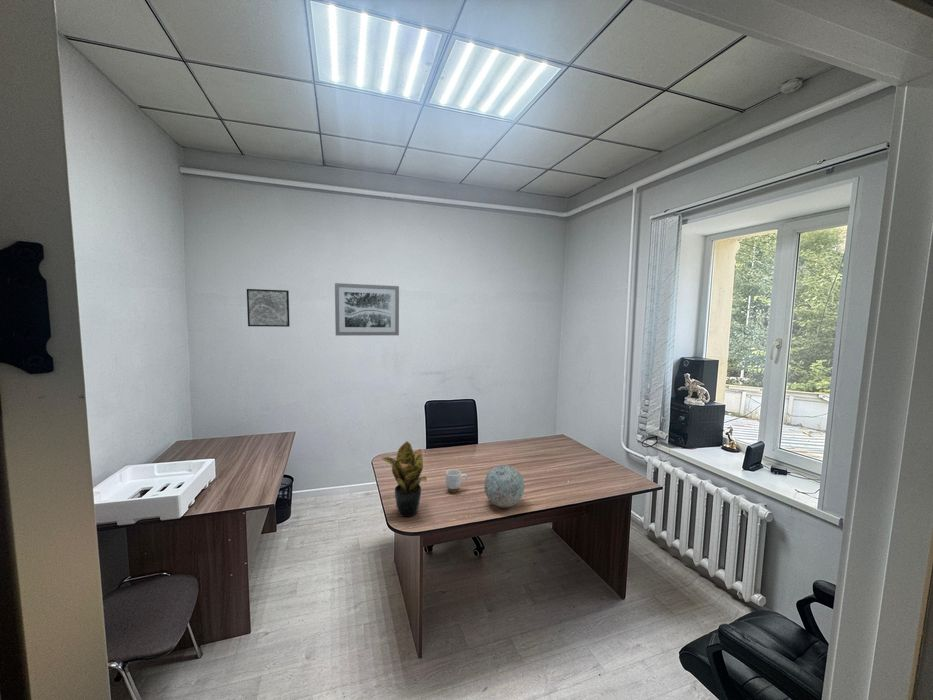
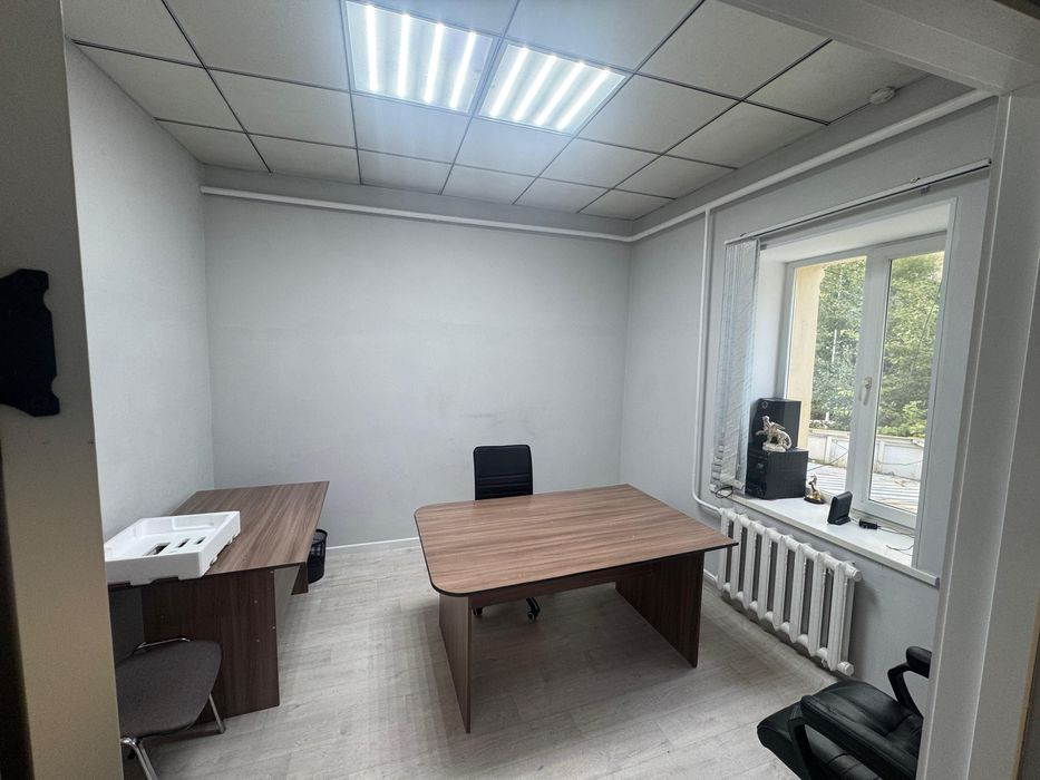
- decorative ball (504, 485)
- potted plant (407, 478)
- wall art (268, 308)
- mug (456, 481)
- wall art (367, 310)
